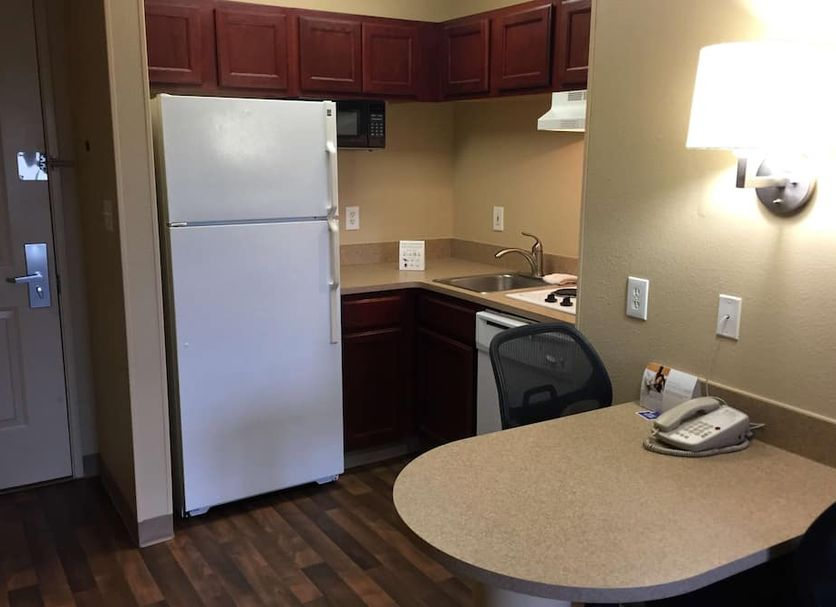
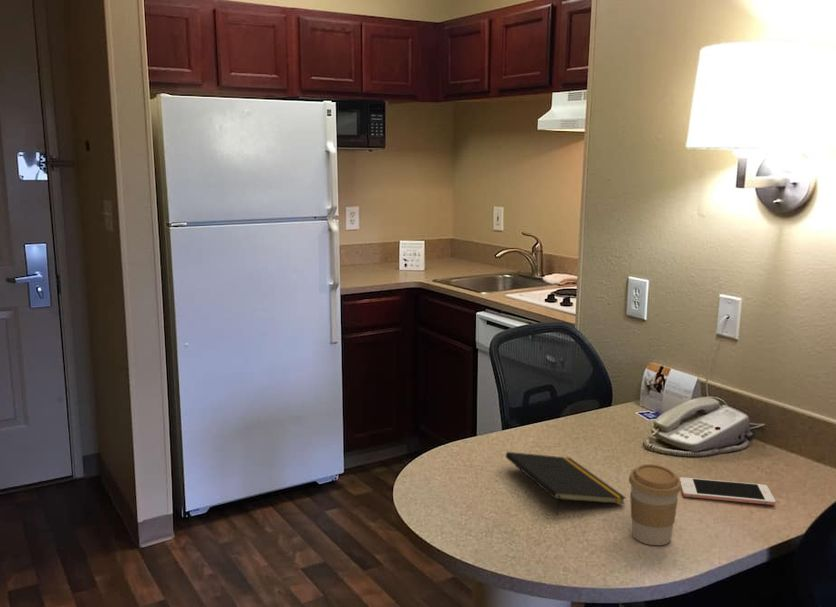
+ cell phone (725, 490)
+ coffee cup (653, 503)
+ notepad (562, 476)
